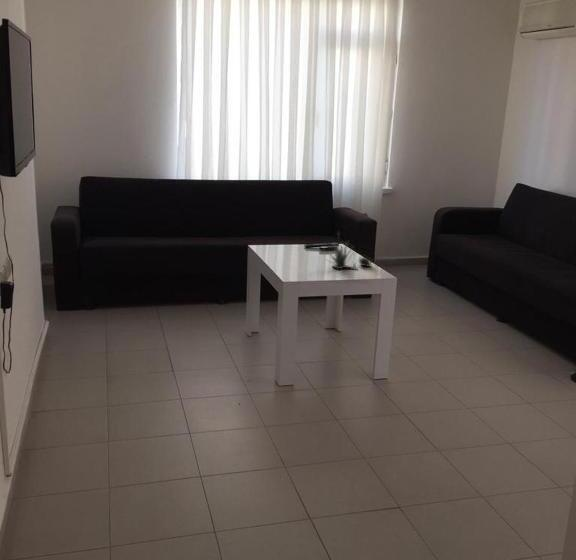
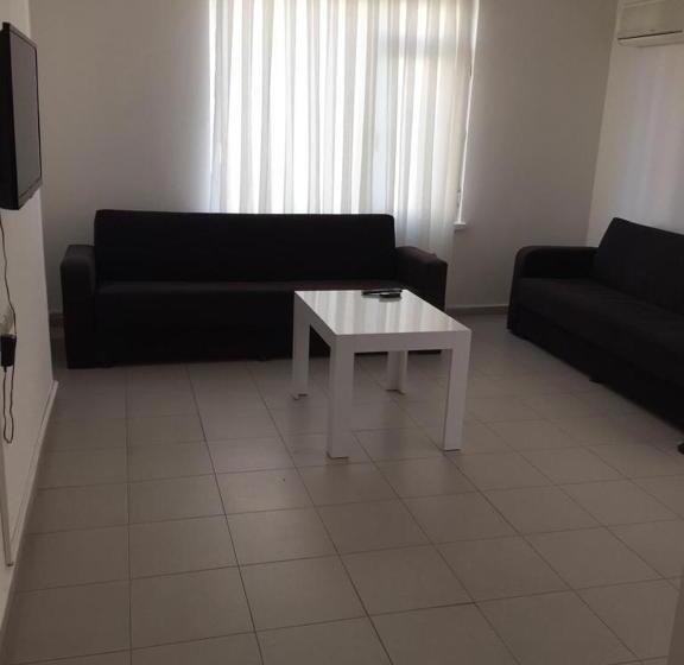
- succulent plant (350, 249)
